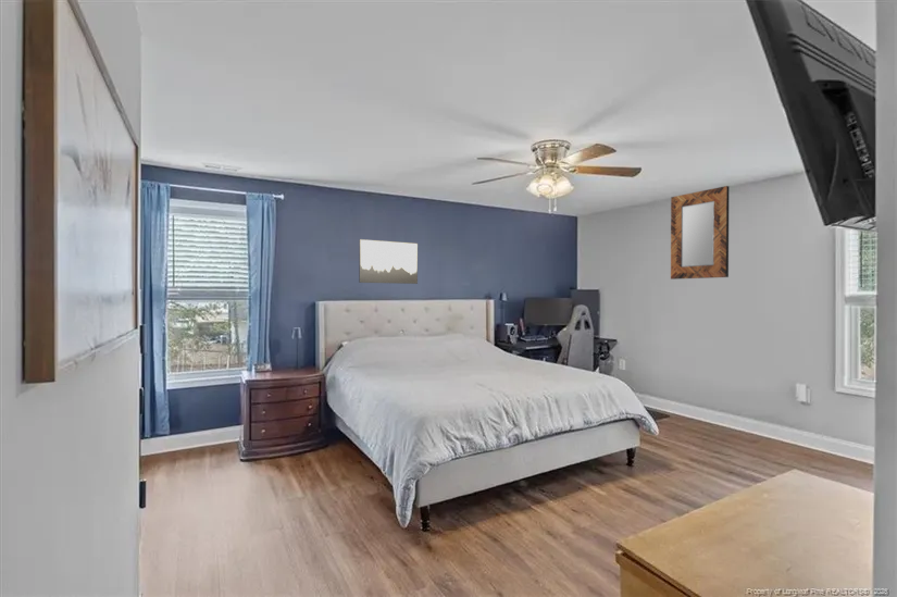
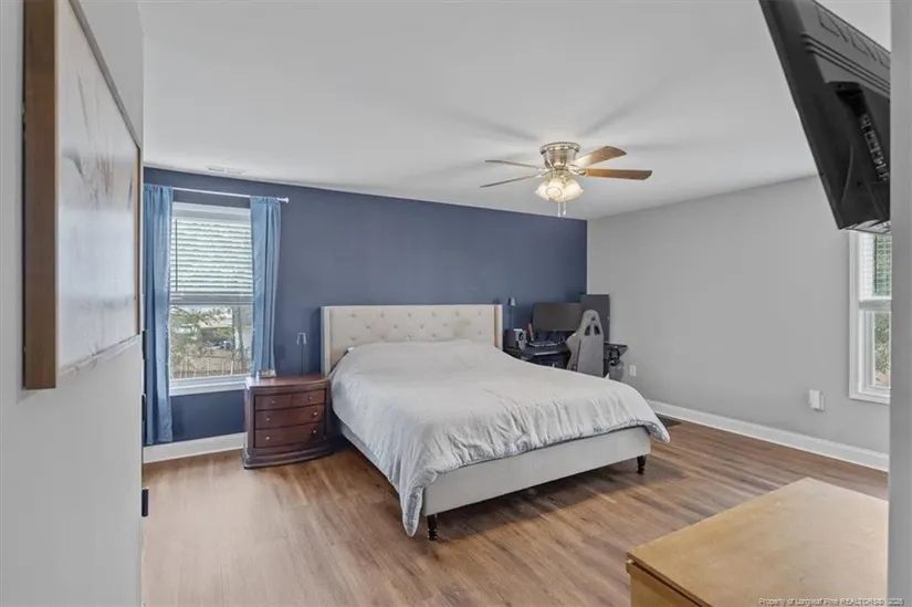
- wall art (389, 262)
- home mirror (698, 235)
